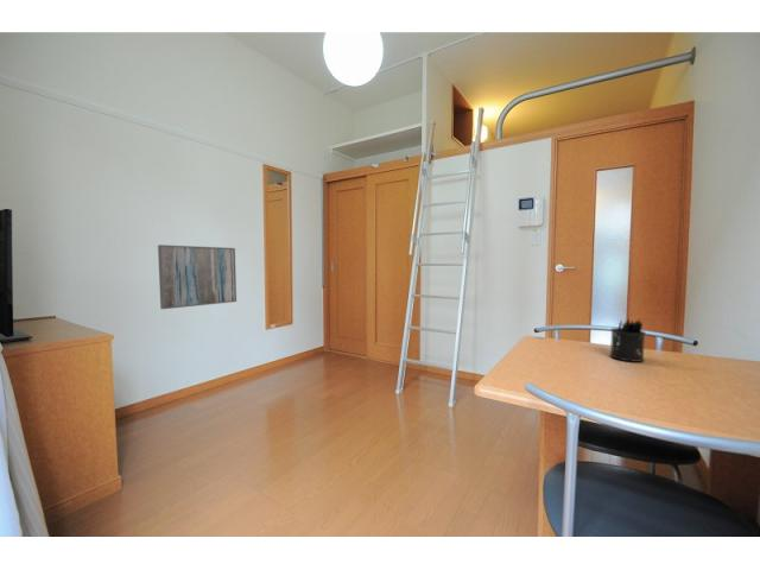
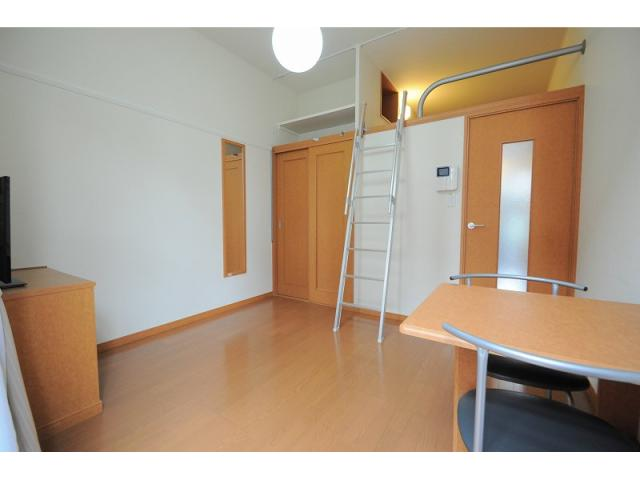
- pen holder (627, 337)
- wall art (201, 276)
